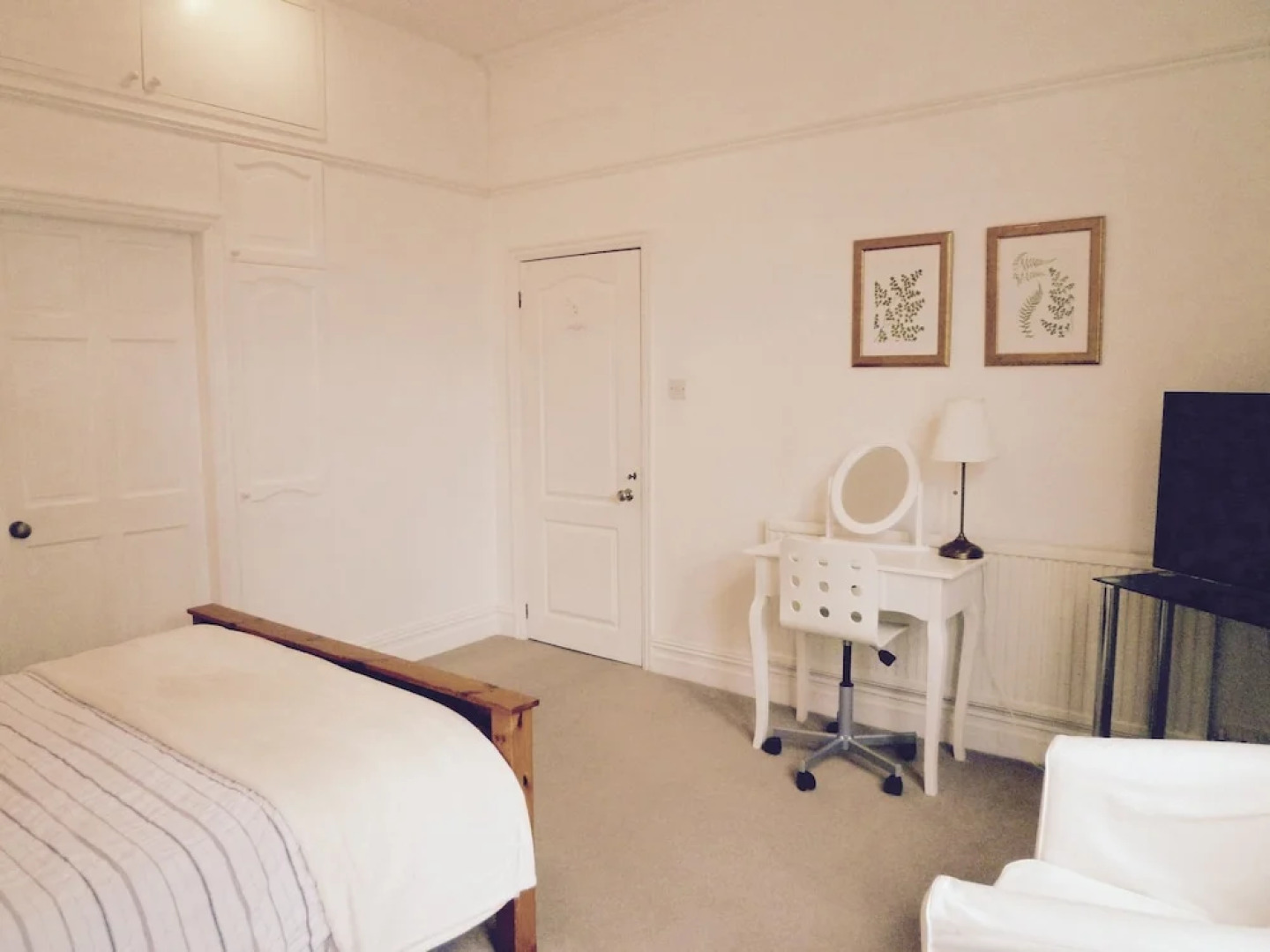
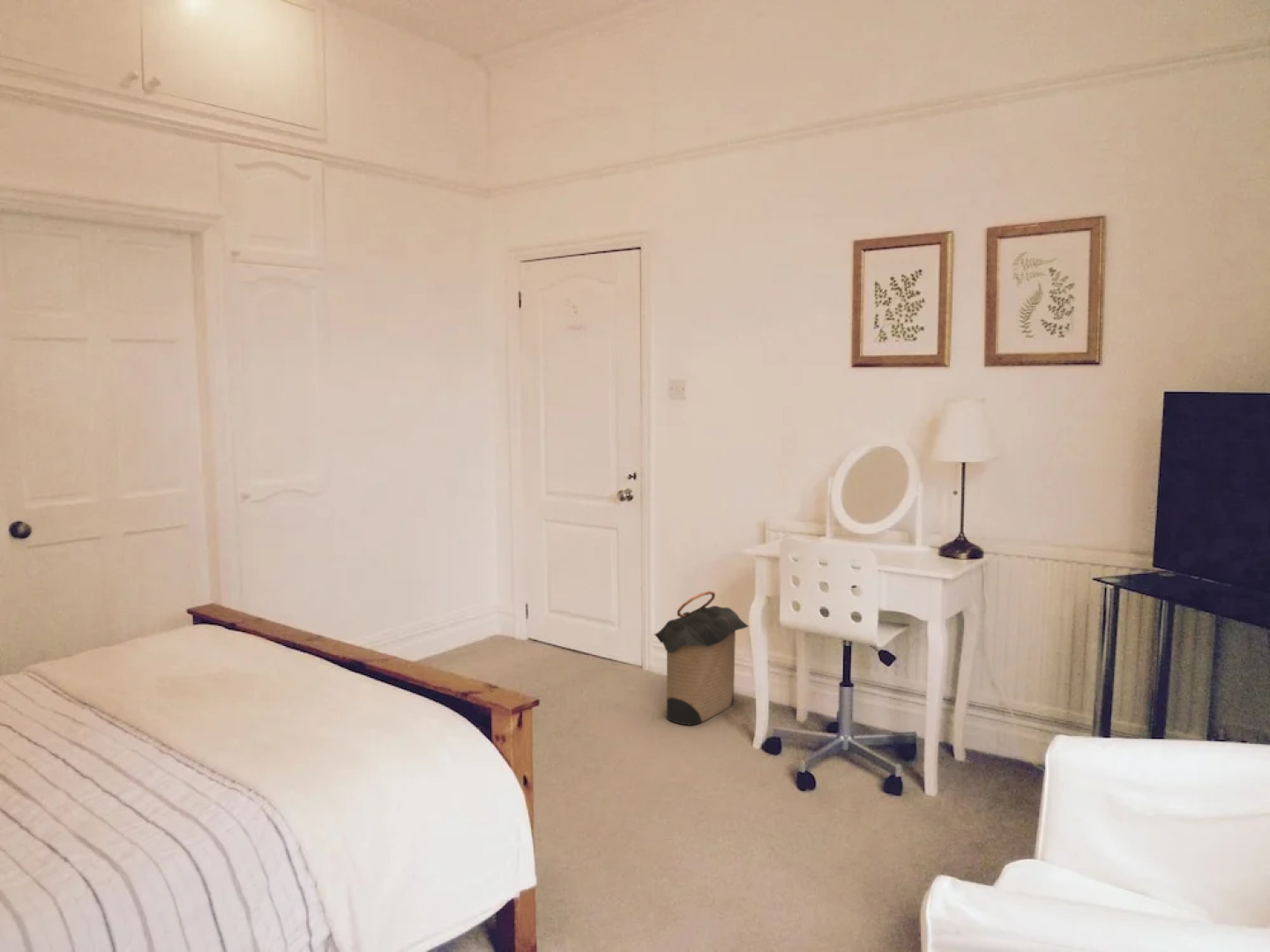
+ laundry hamper (700, 648)
